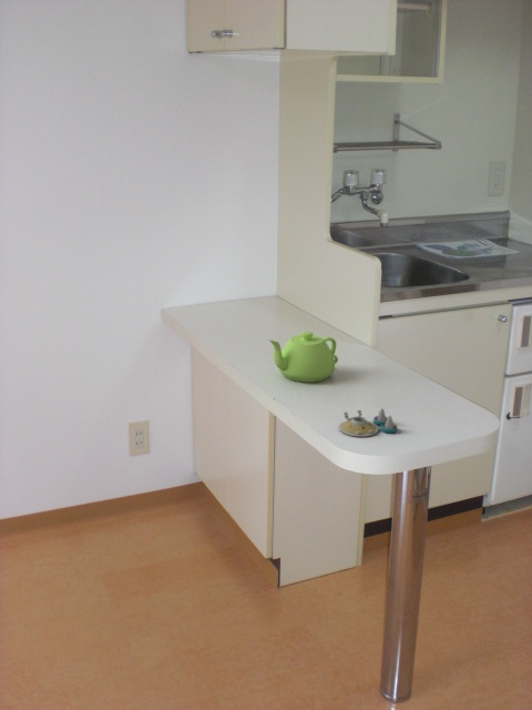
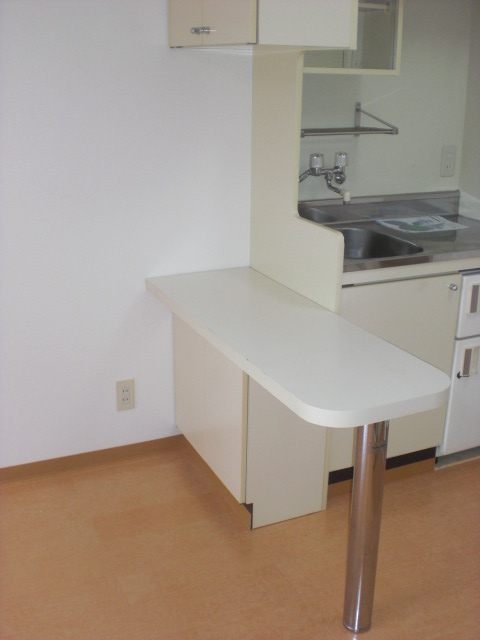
- salt and pepper shaker set (366, 420)
- teapot (303, 354)
